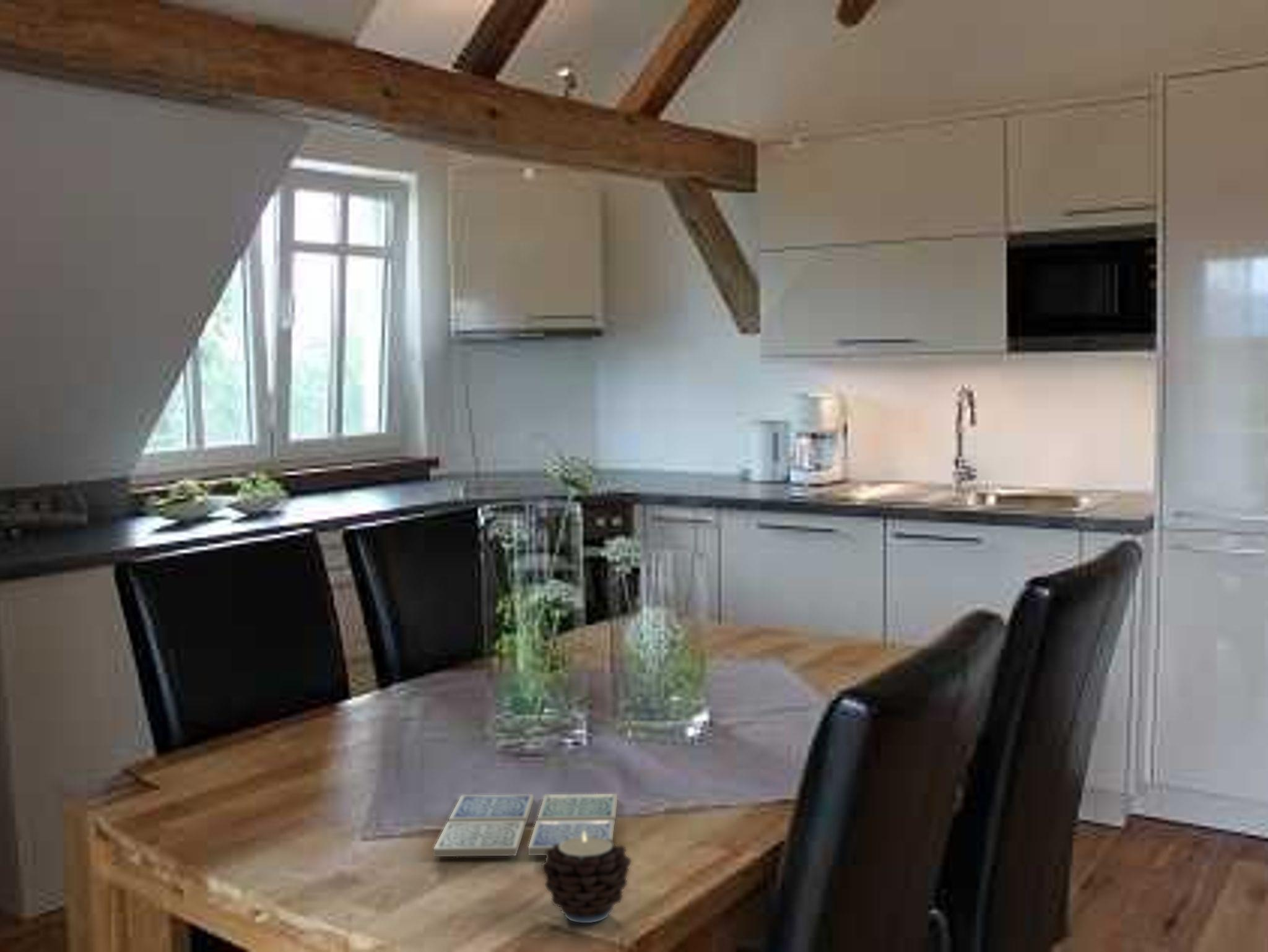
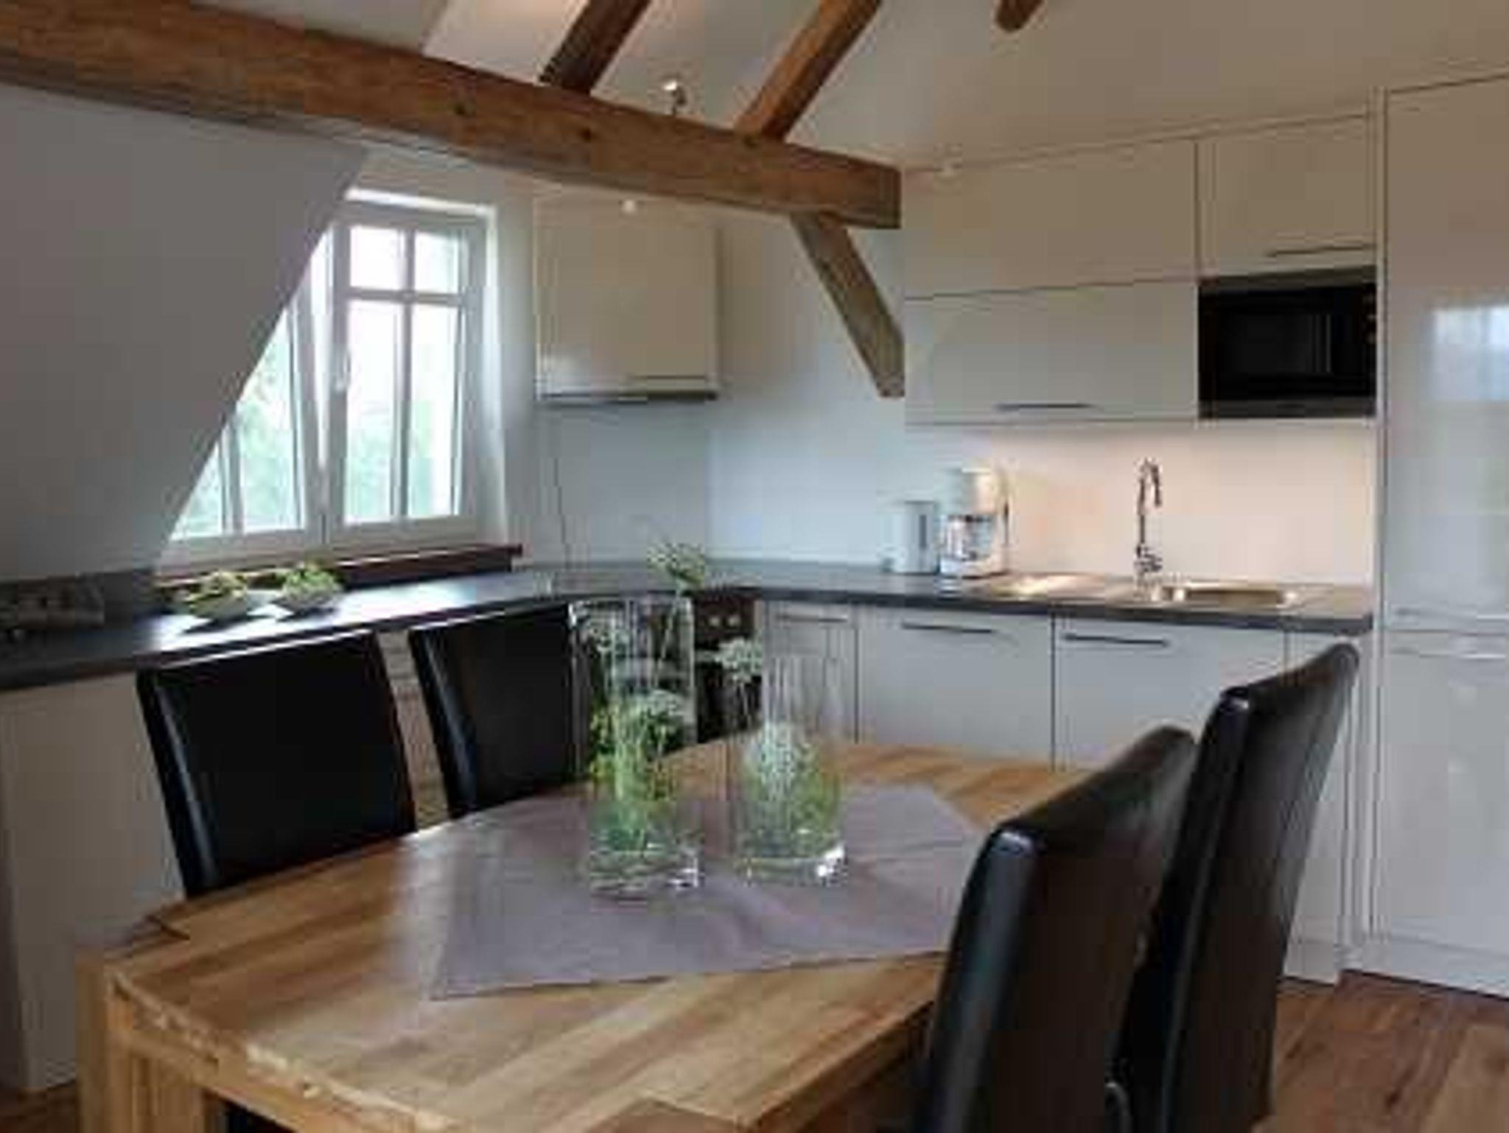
- candle (586, 872)
- drink coaster (535, 824)
